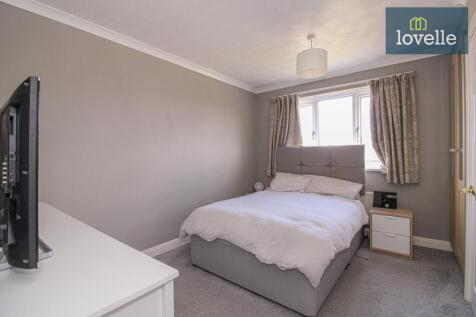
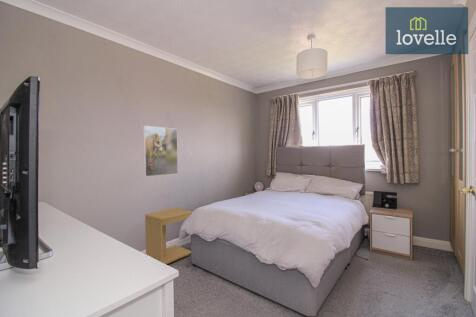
+ side table (165, 235)
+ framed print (161, 151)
